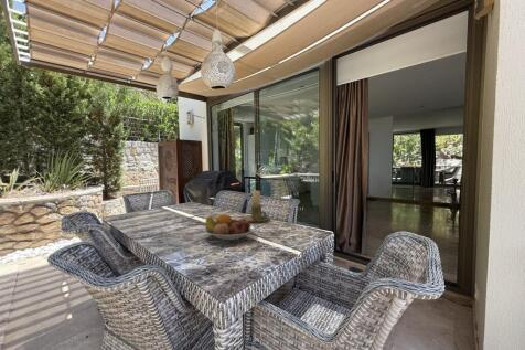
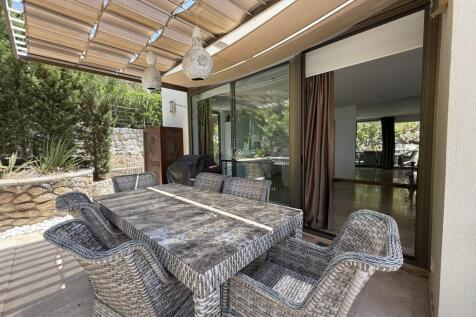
- fruit bowl (229, 225)
- candle holder (256, 204)
